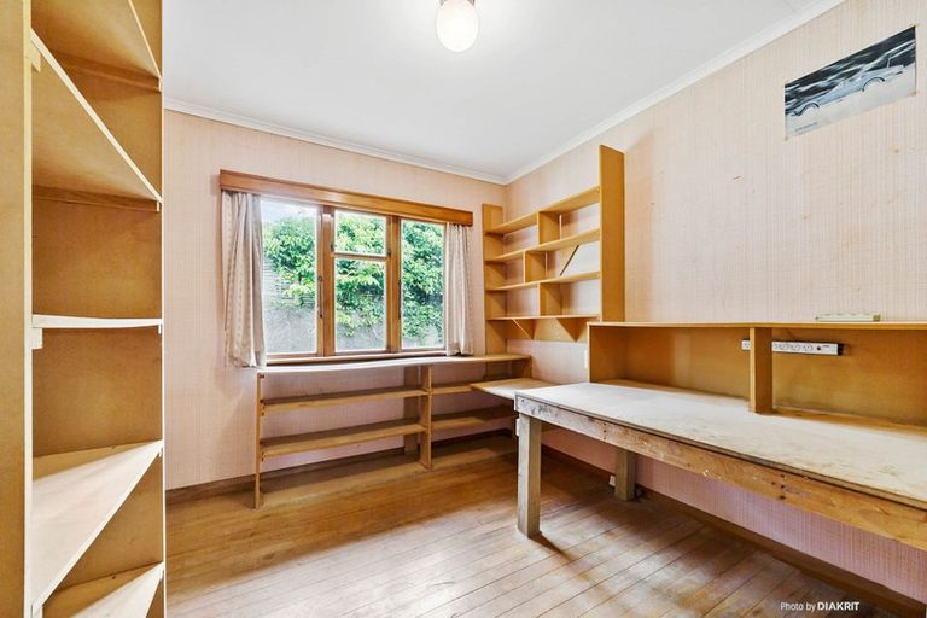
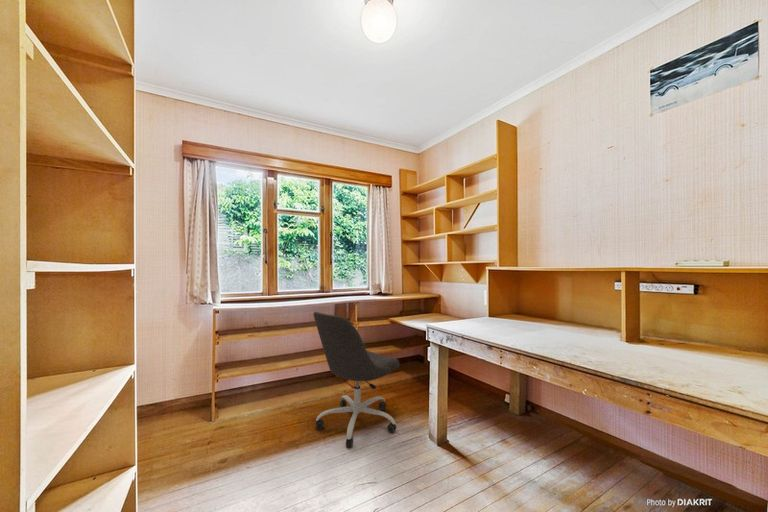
+ office chair (357, 365)
